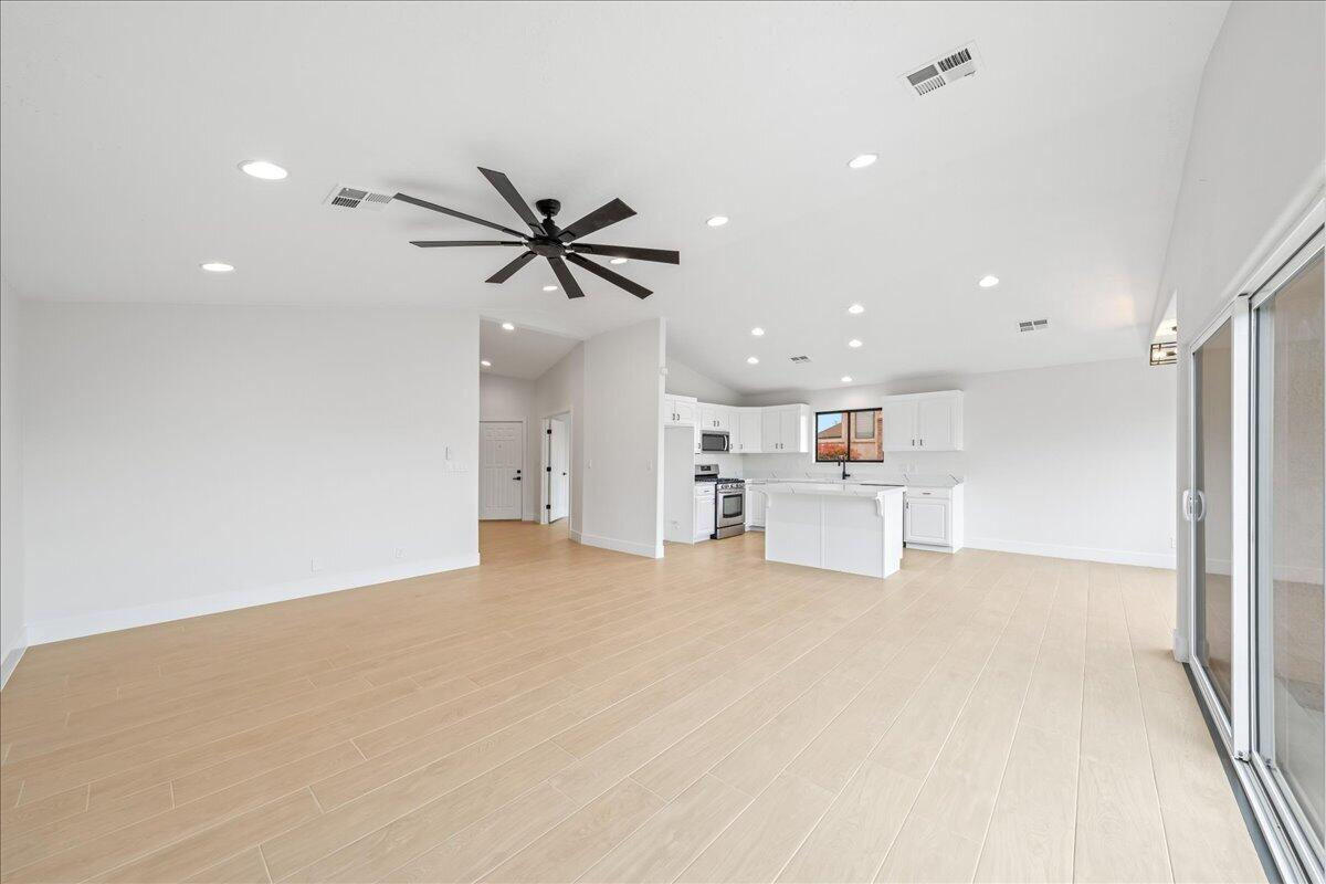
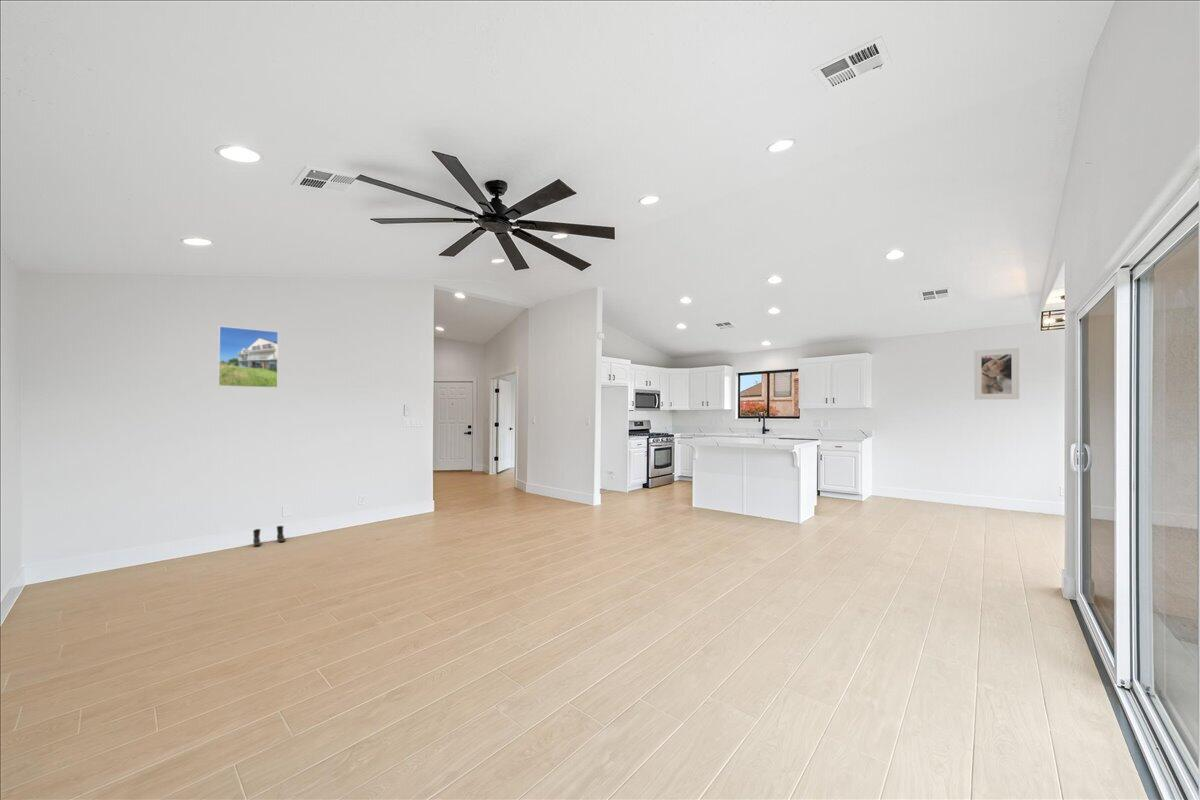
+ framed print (996, 374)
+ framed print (249, 358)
+ boots (277, 535)
